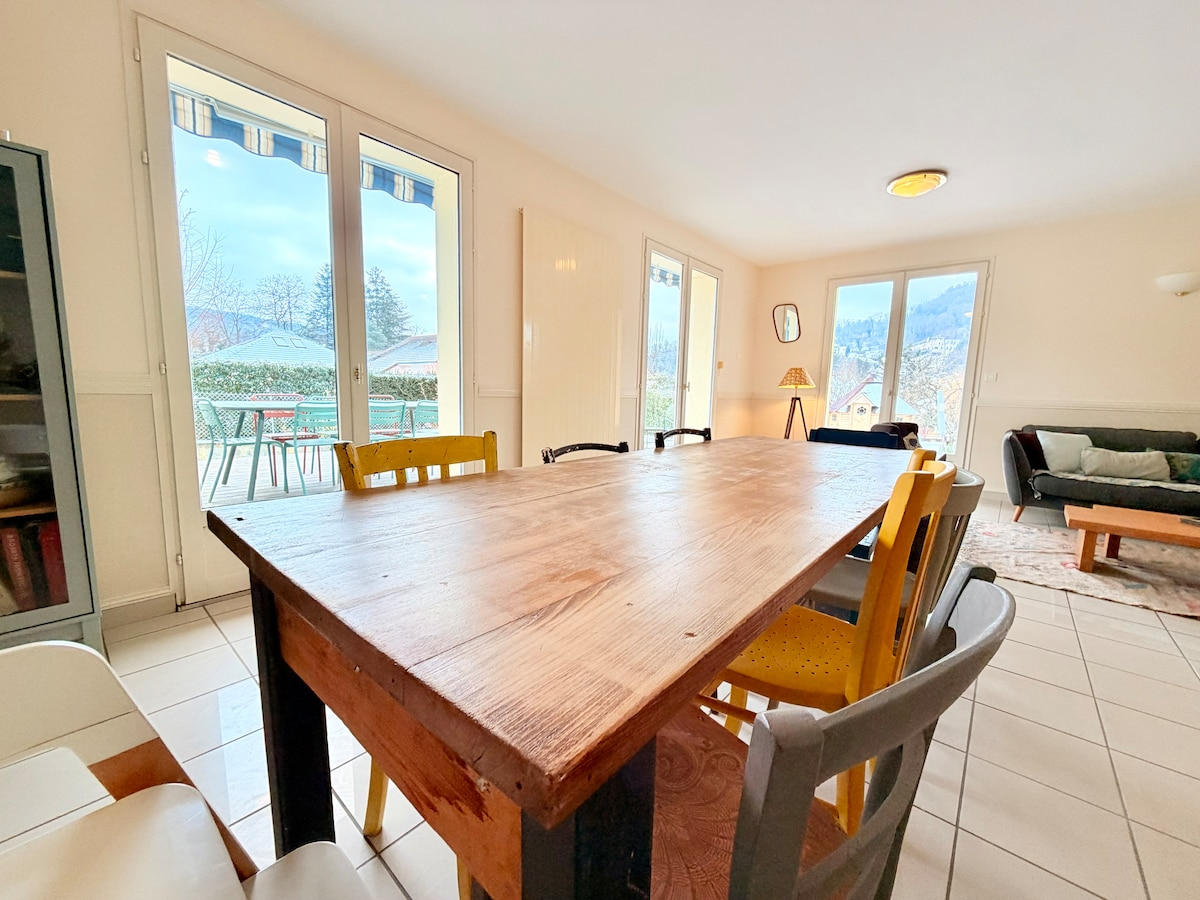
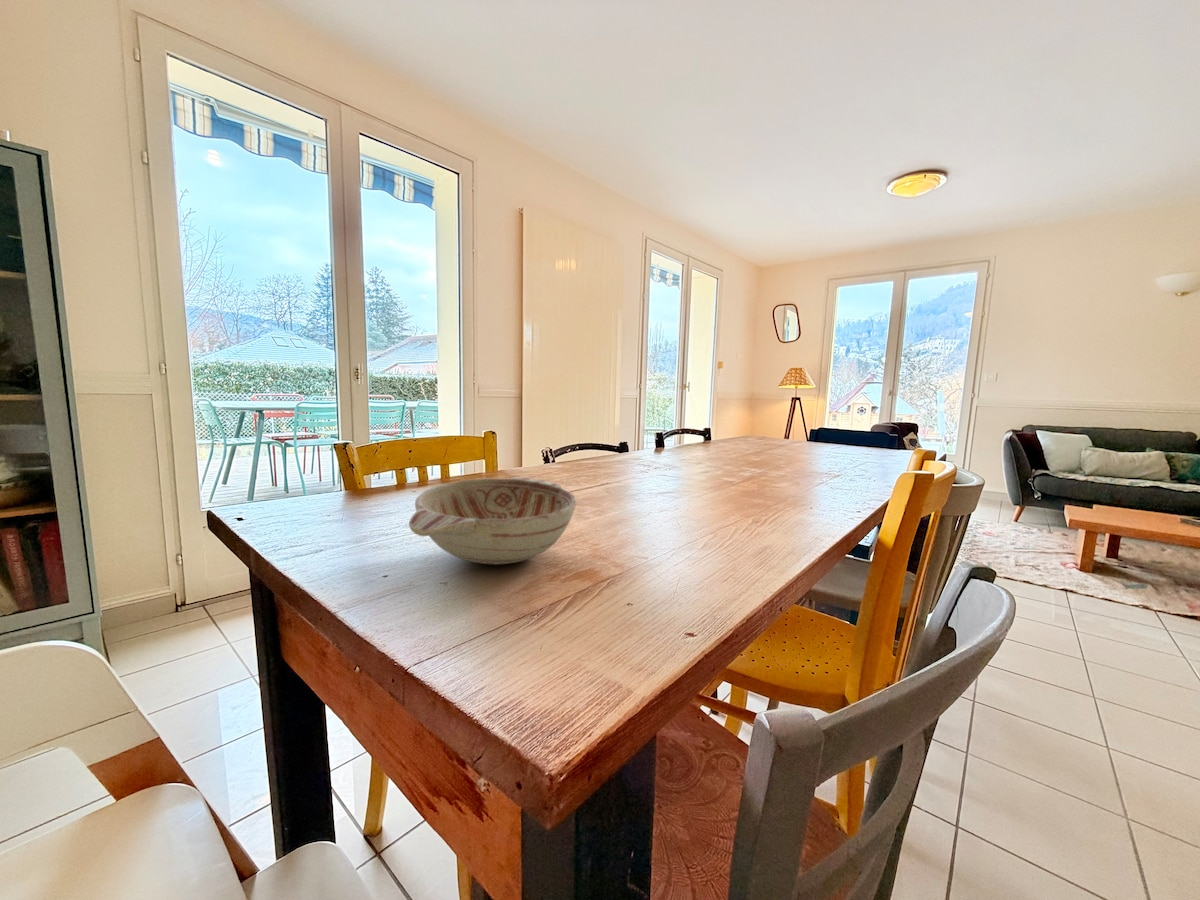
+ decorative bowl (498, 523)
